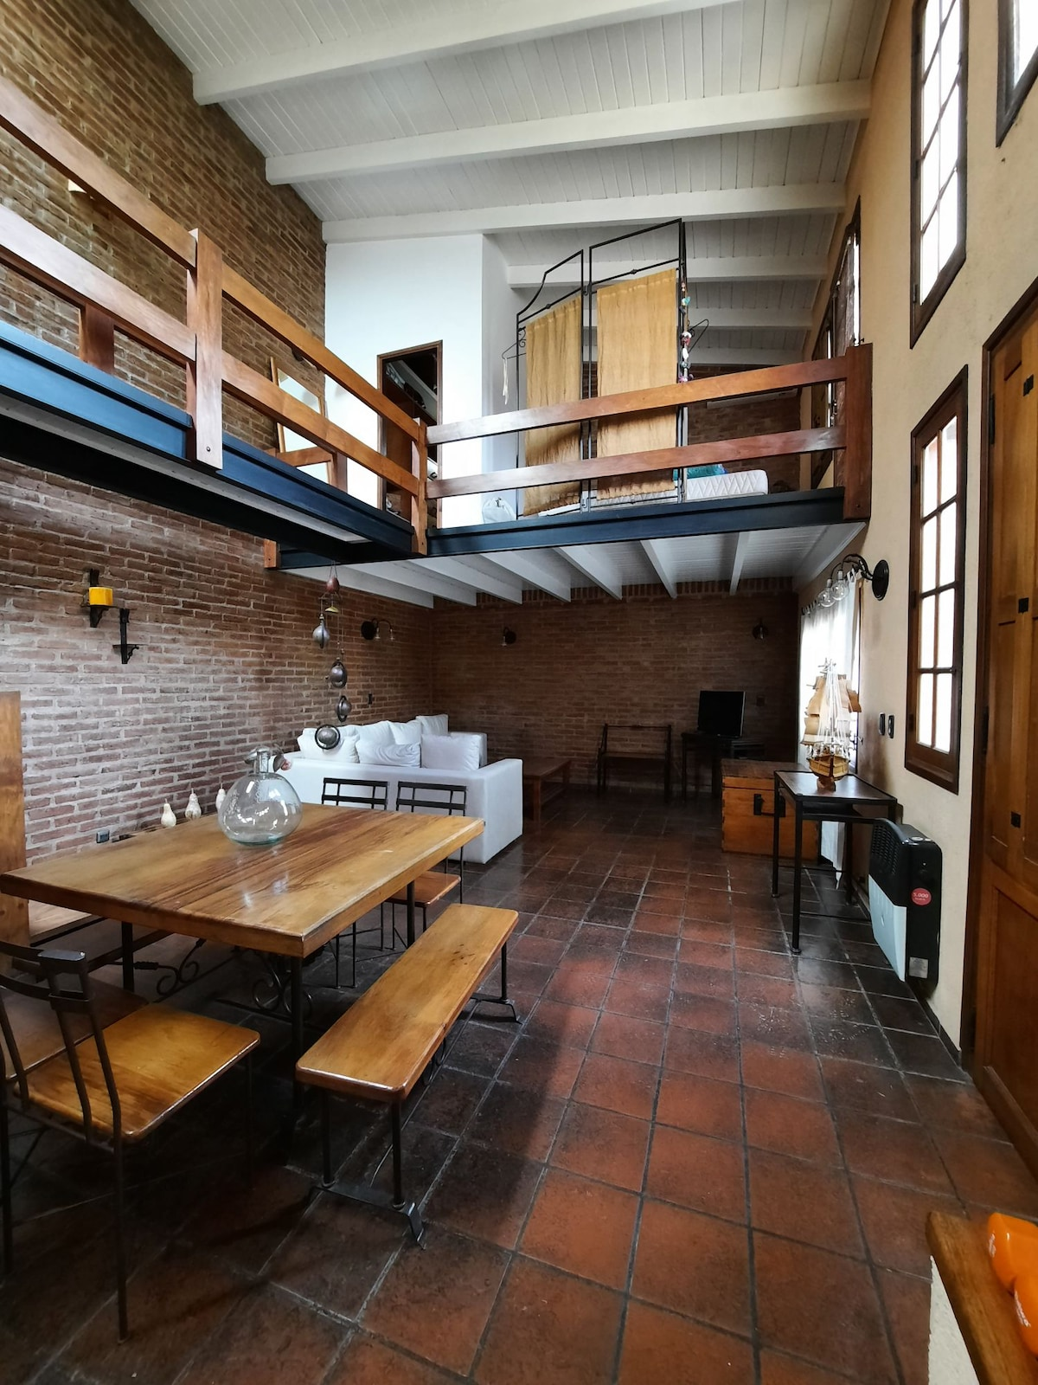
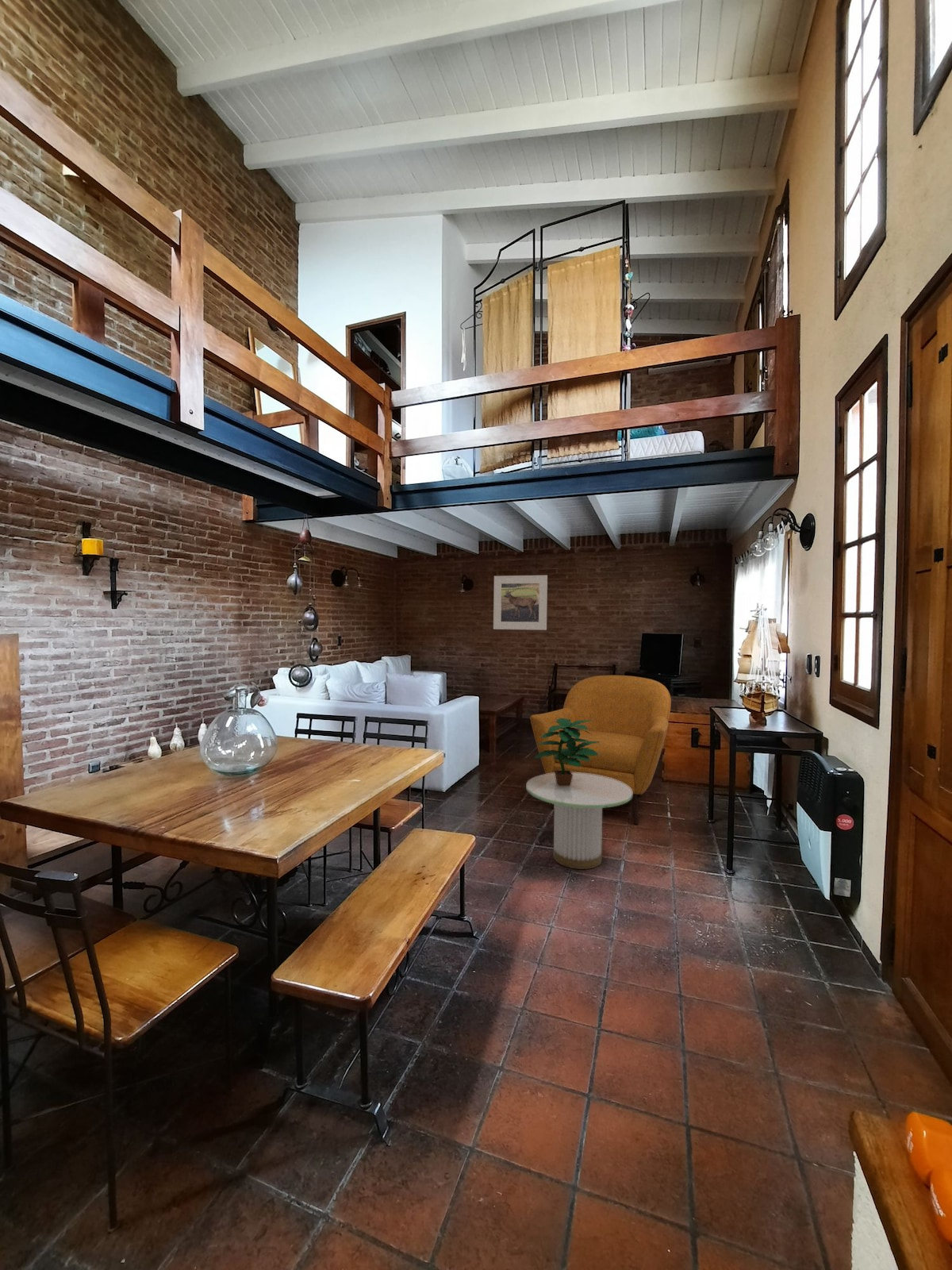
+ armchair (608, 740)
+ side table (578, 822)
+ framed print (520, 602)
+ potted plant (568, 752)
